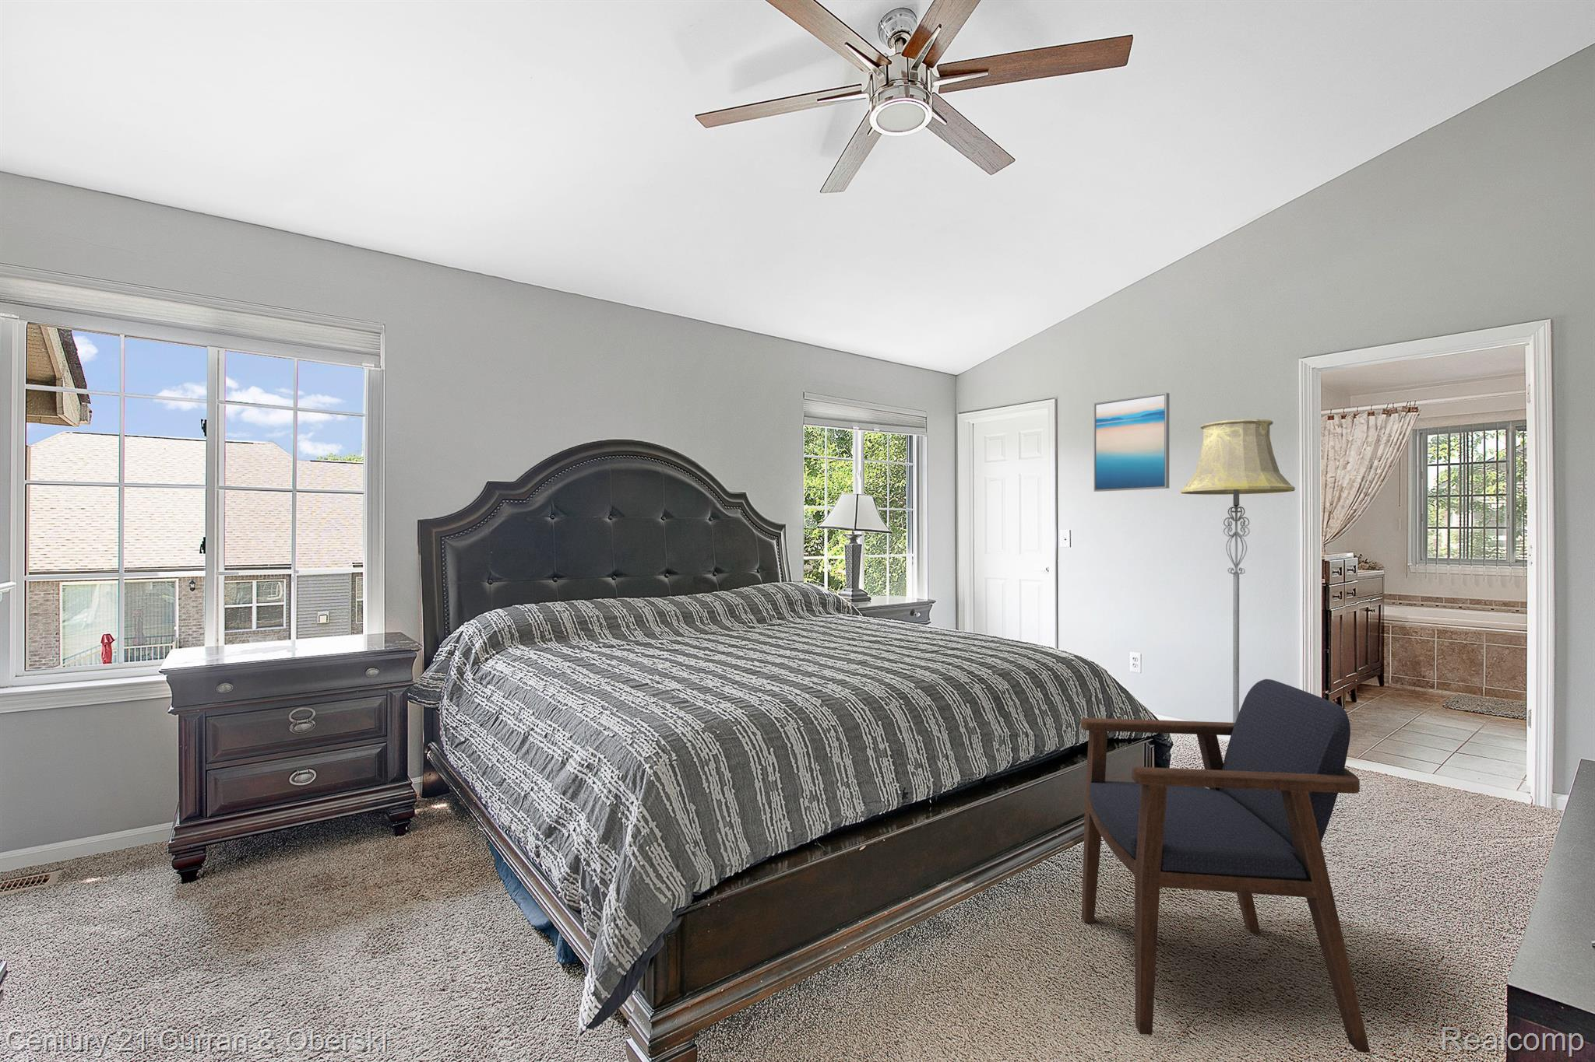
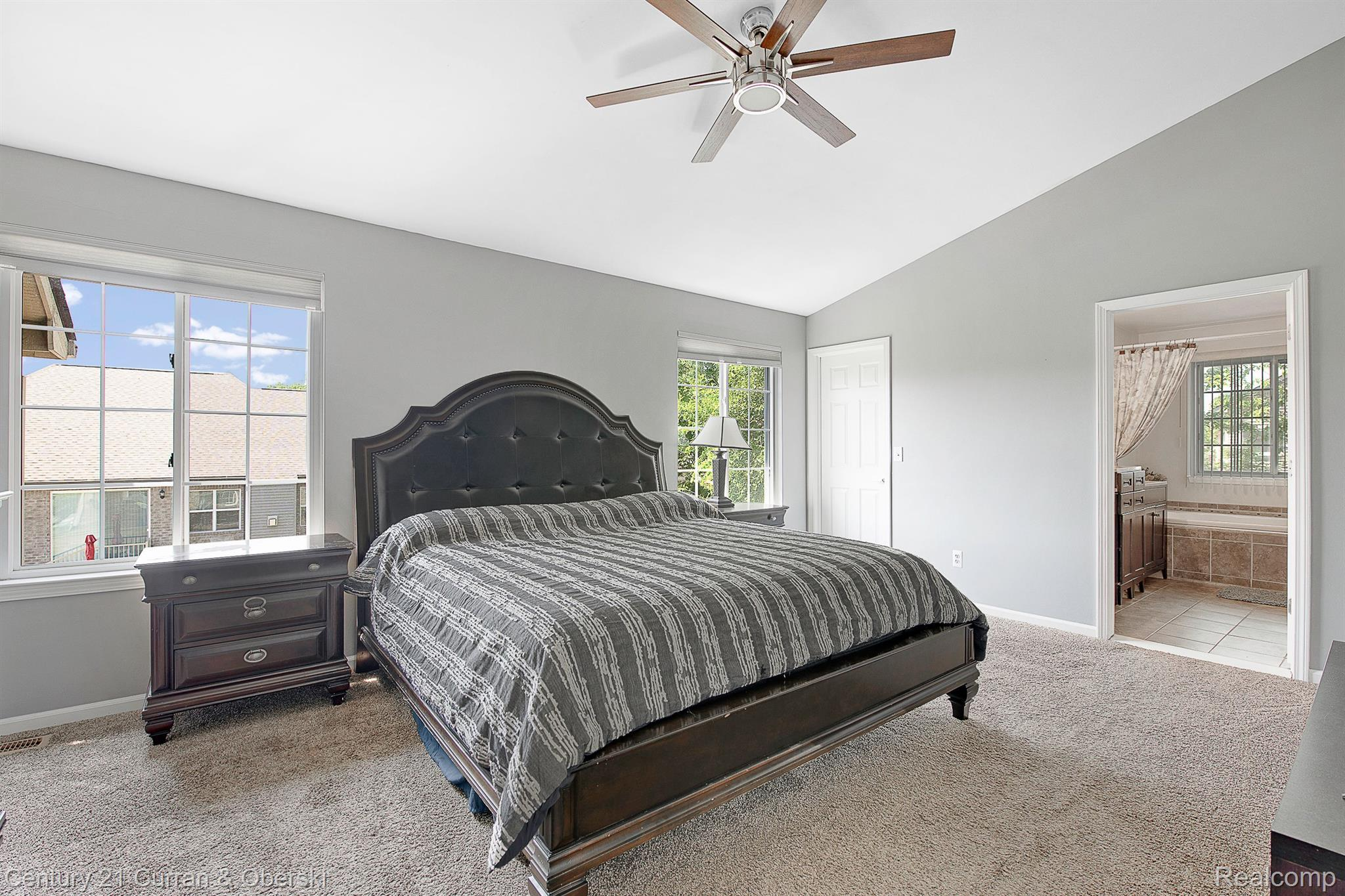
- wall art (1130, 443)
- floor lamp (1236, 615)
- armchair (1205, 831)
